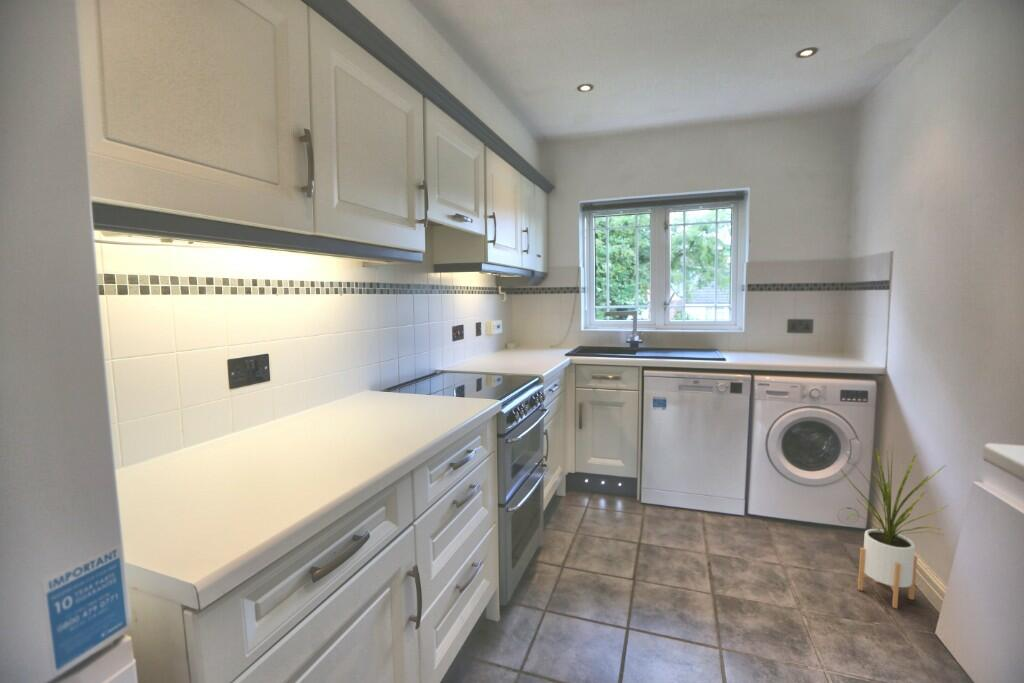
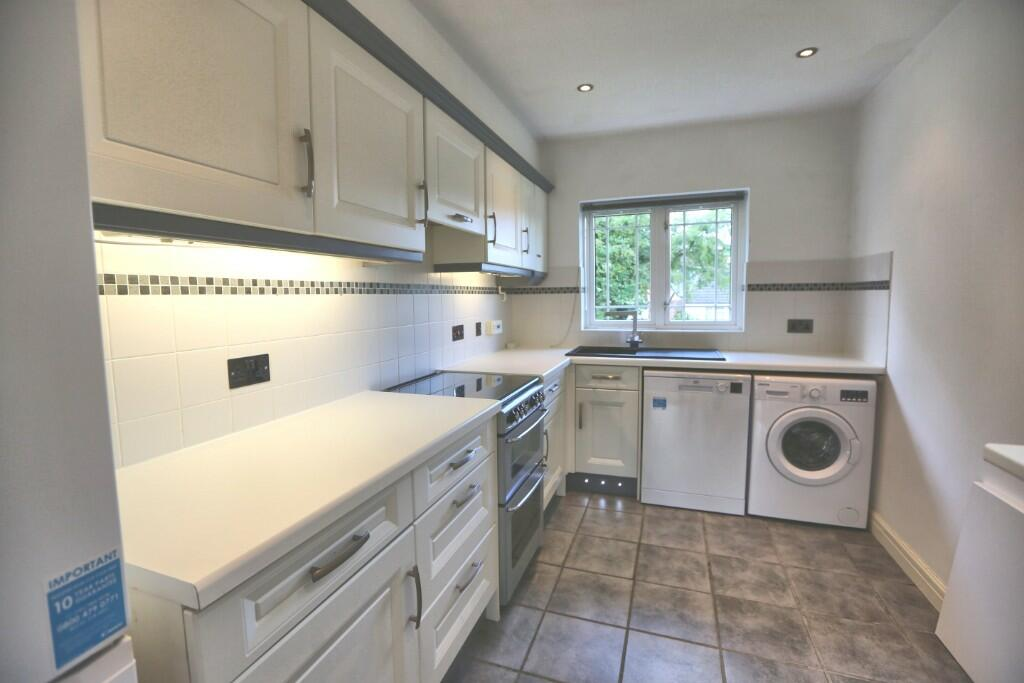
- house plant (893, 521)
